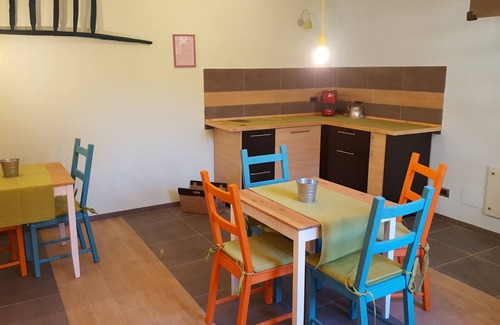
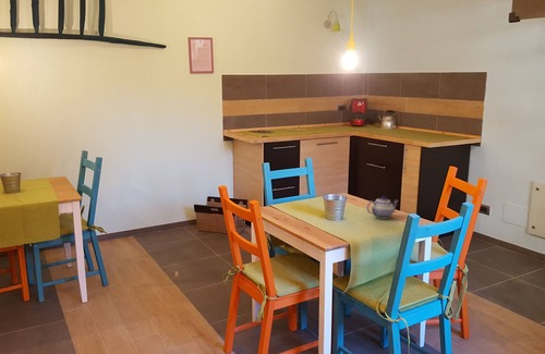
+ teapot (383, 206)
